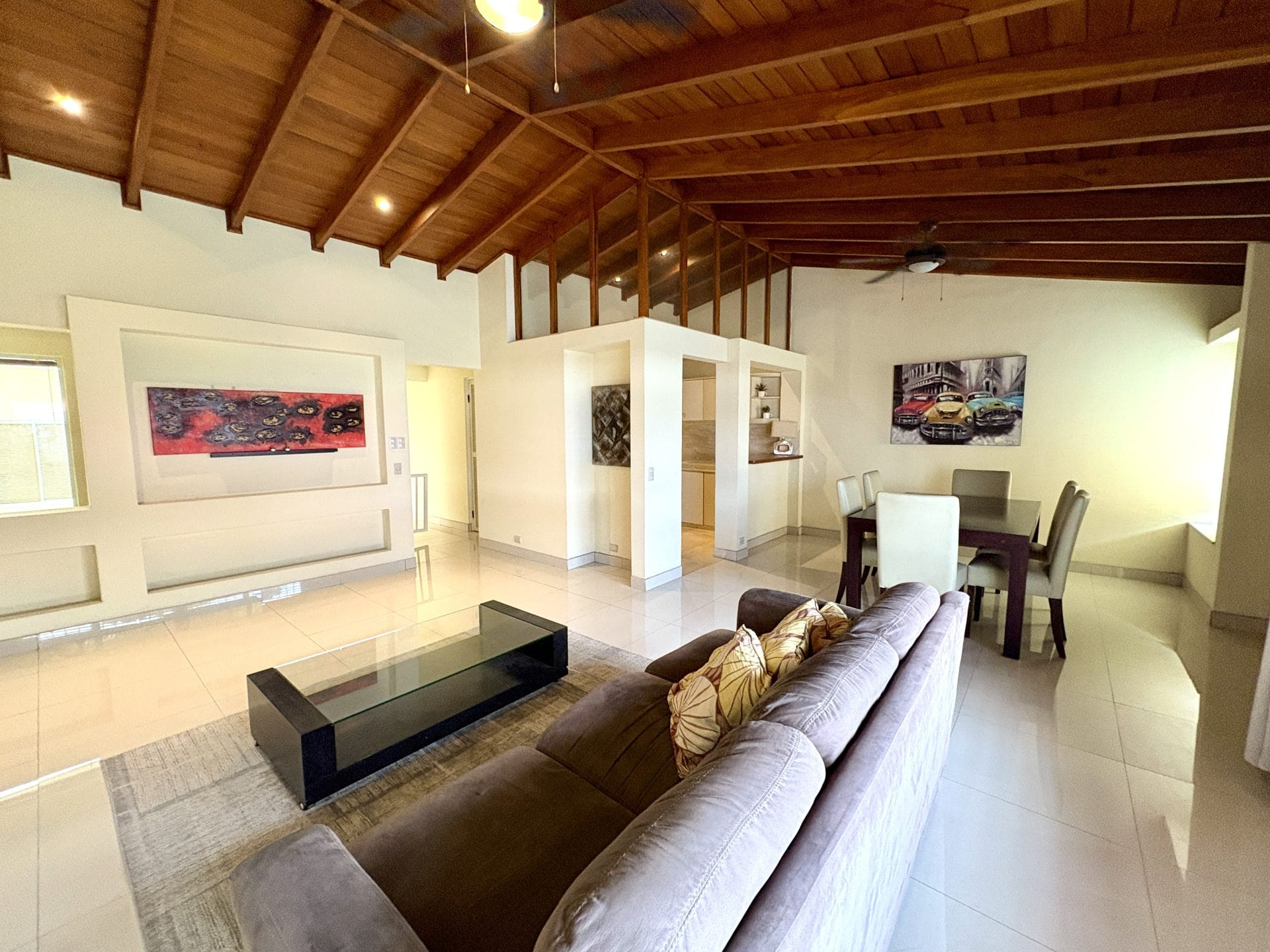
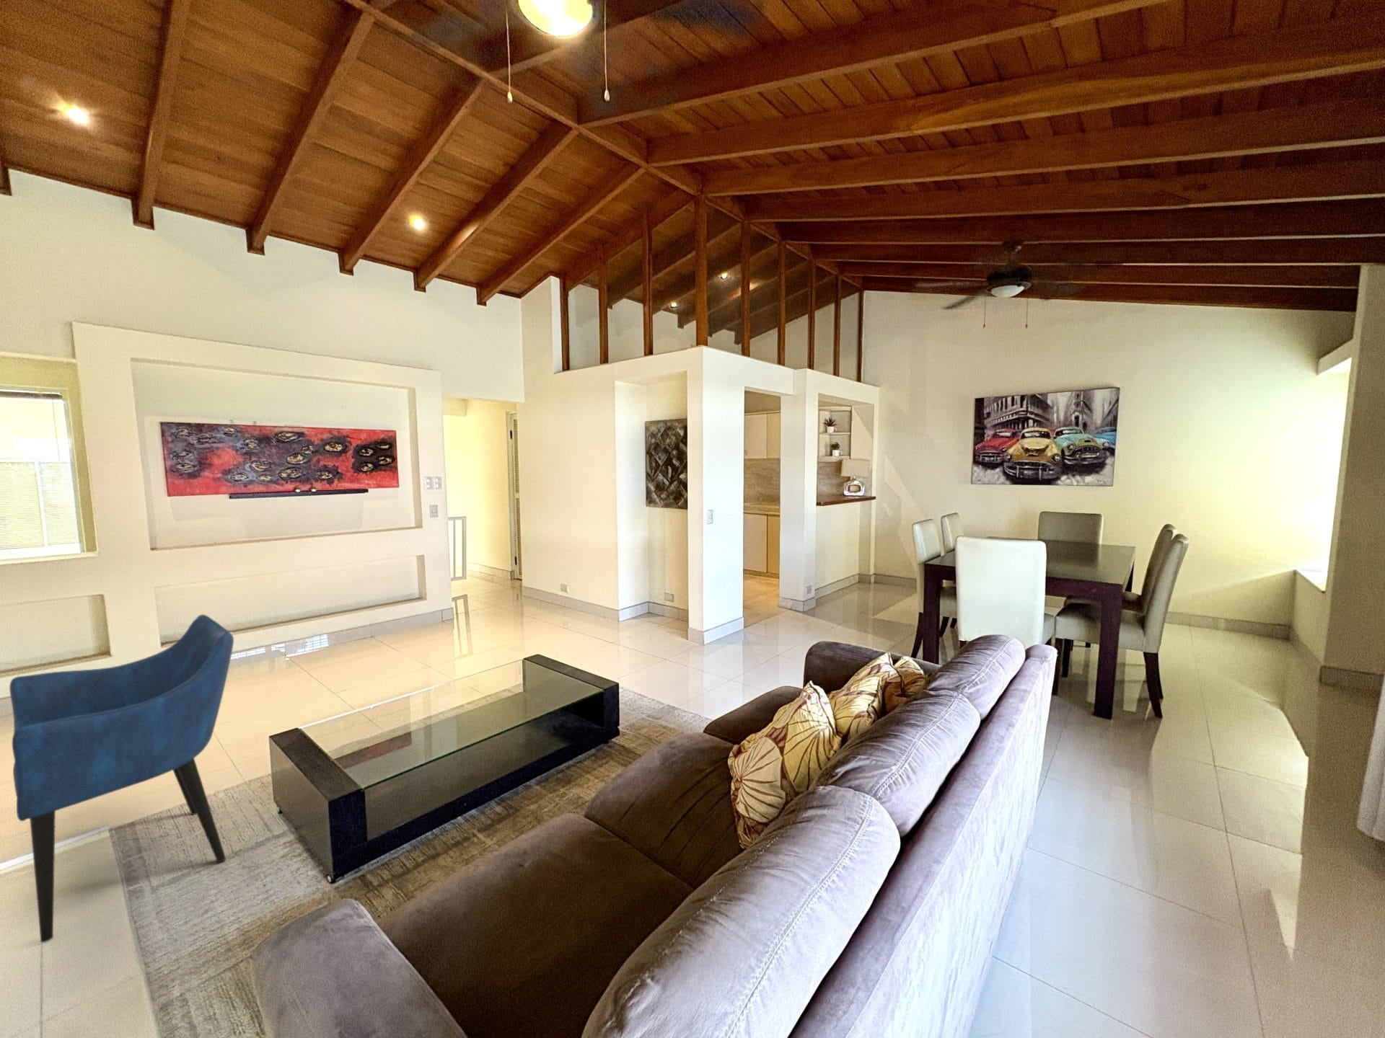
+ armchair (140, 749)
